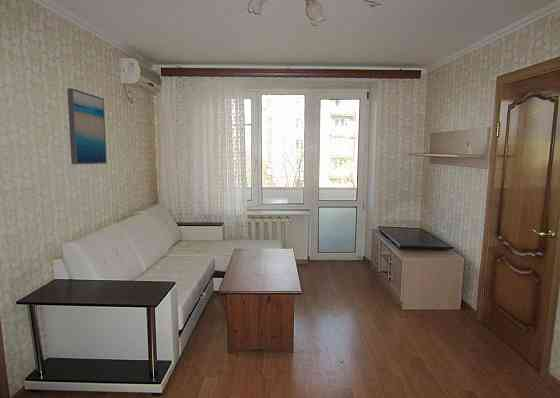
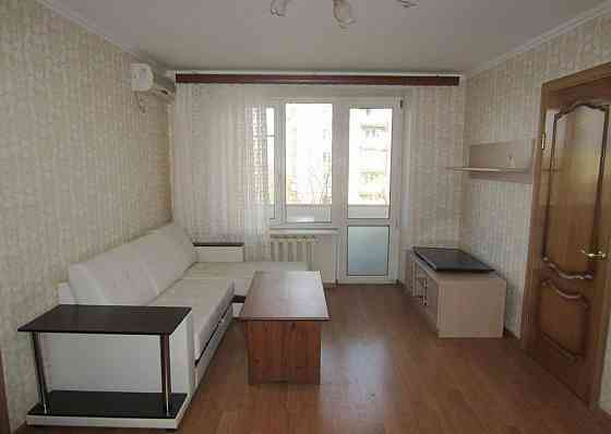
- wall art (88, 129)
